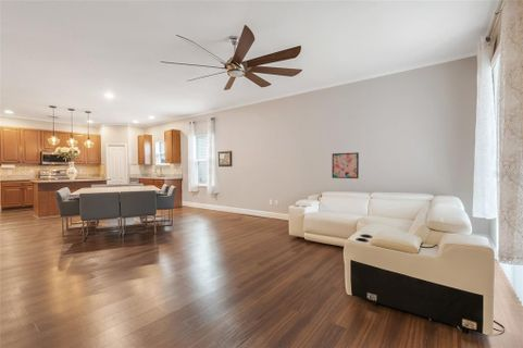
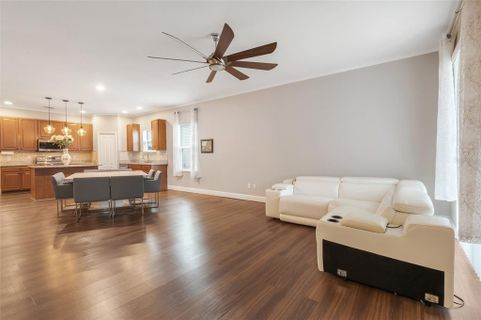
- wall art (345, 165)
